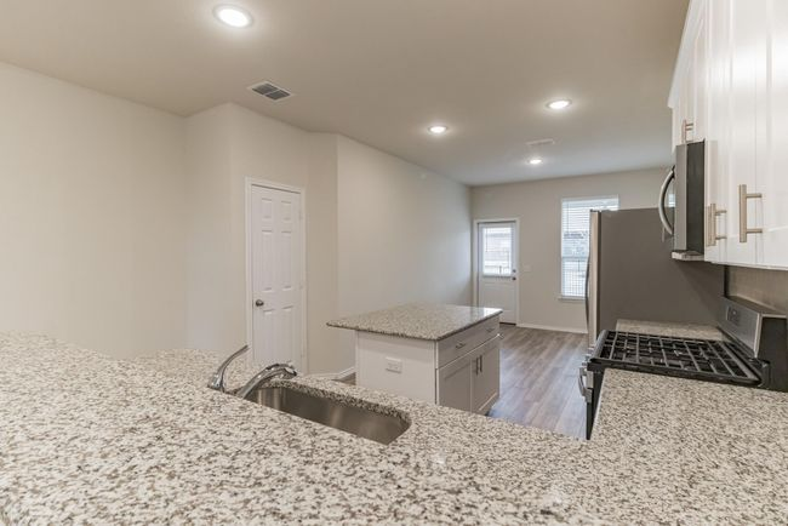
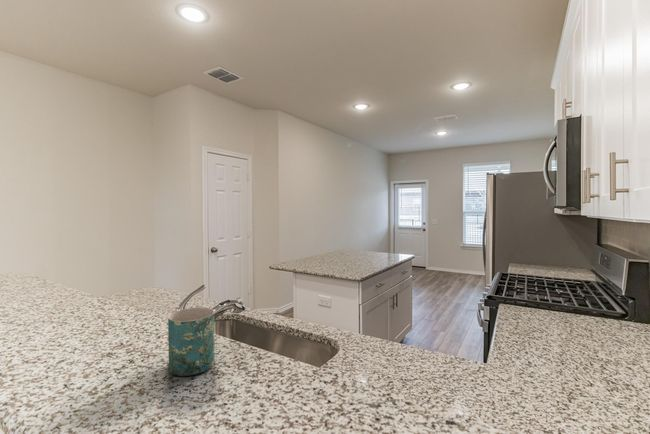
+ mug (187, 337)
